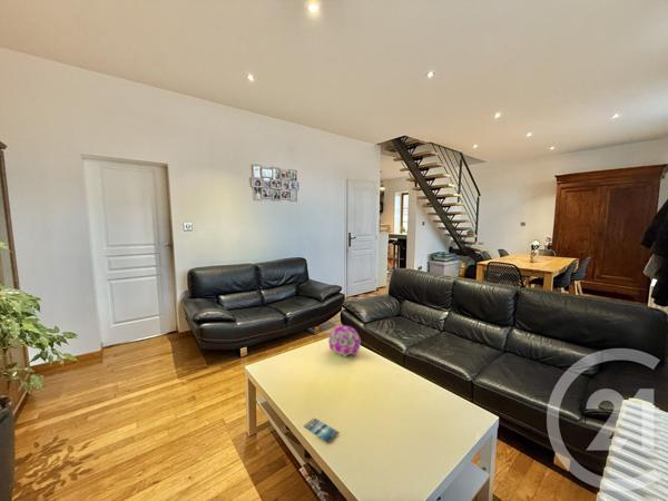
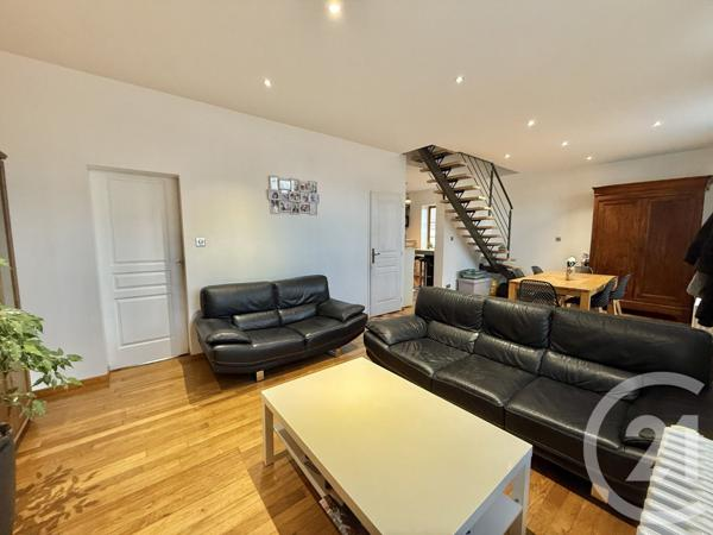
- smartphone (321, 429)
- decorative ball (344, 340)
